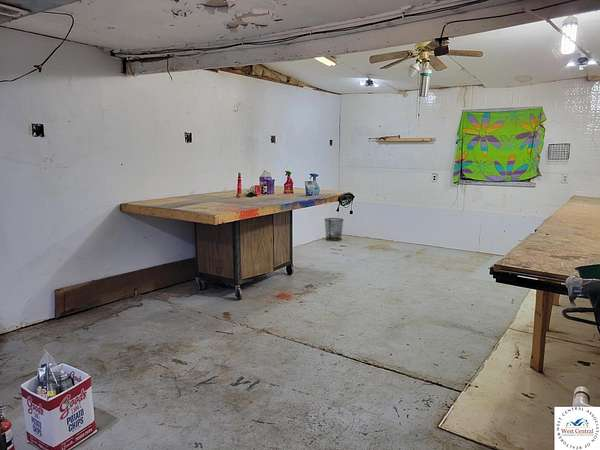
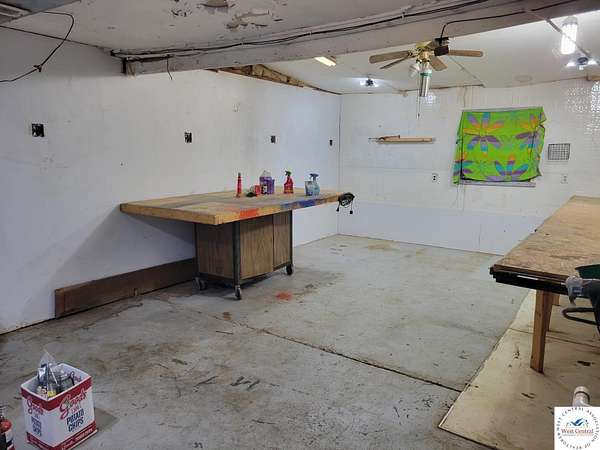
- waste bin (333, 229)
